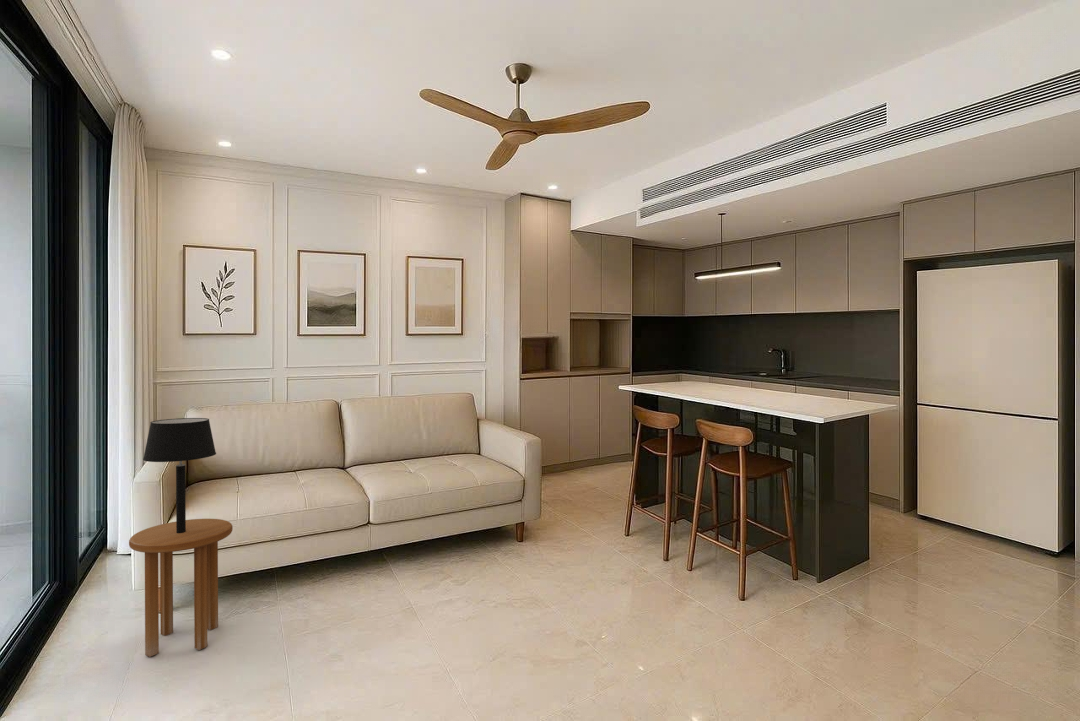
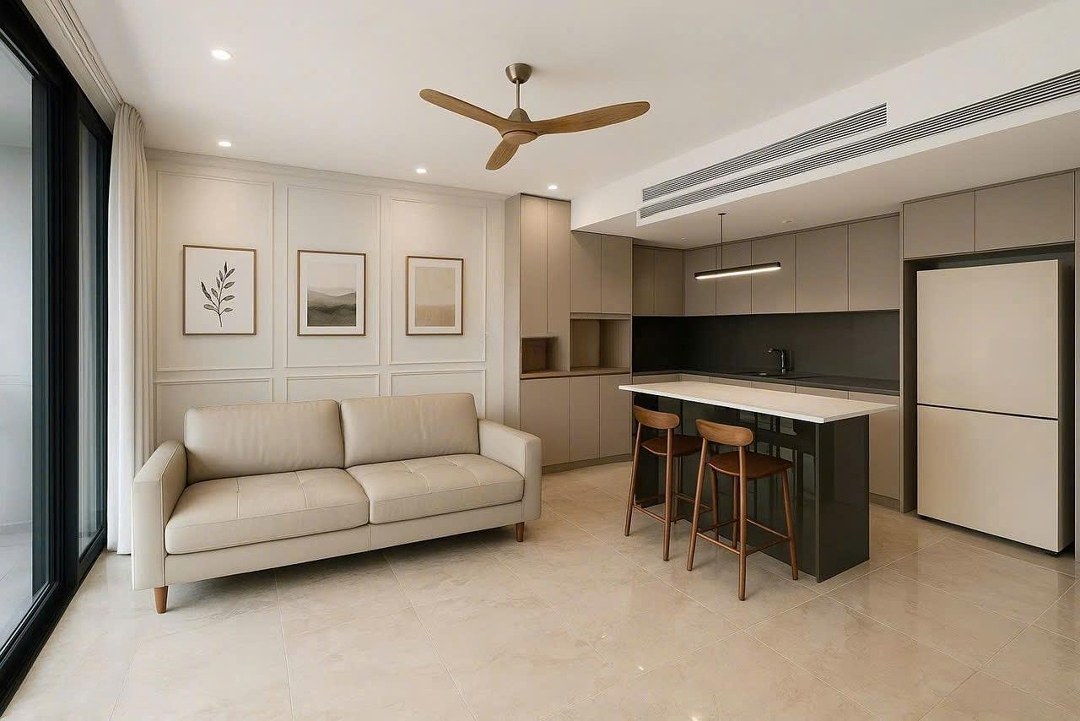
- table lamp (180, 475)
- side table (172, 585)
